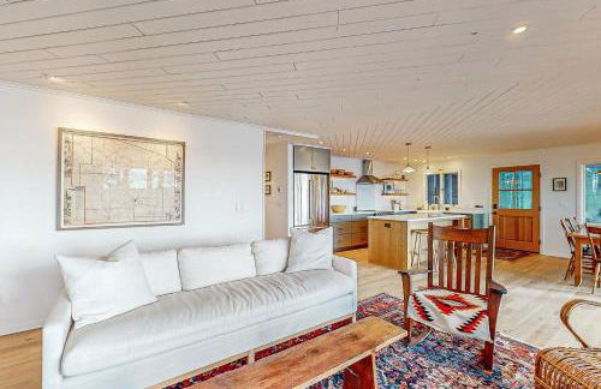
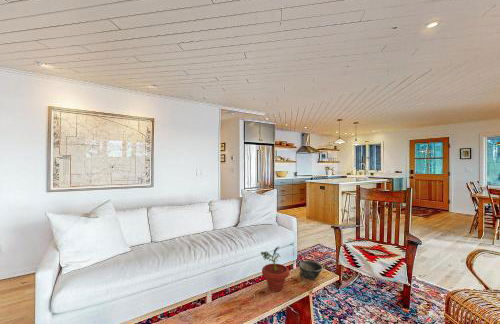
+ potted plant (274, 266)
+ bowl (310, 270)
